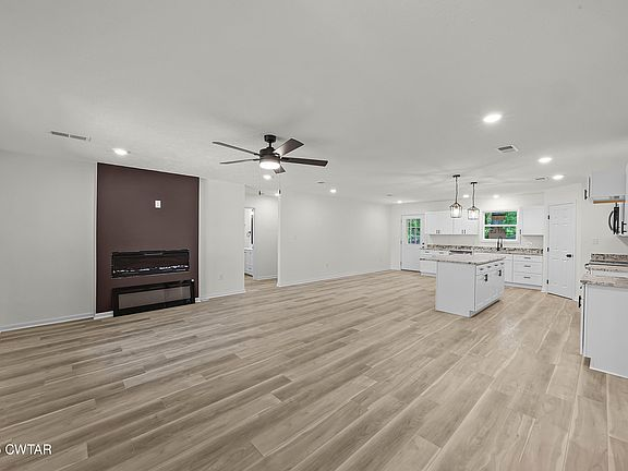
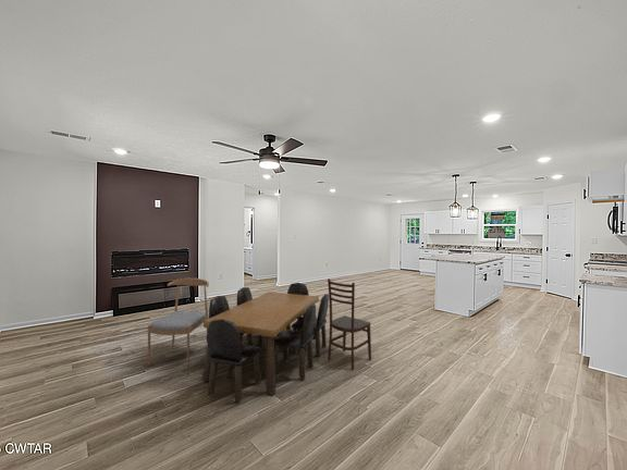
+ dining table (270, 325)
+ dining chair (349, 319)
+ dining chair (180, 319)
